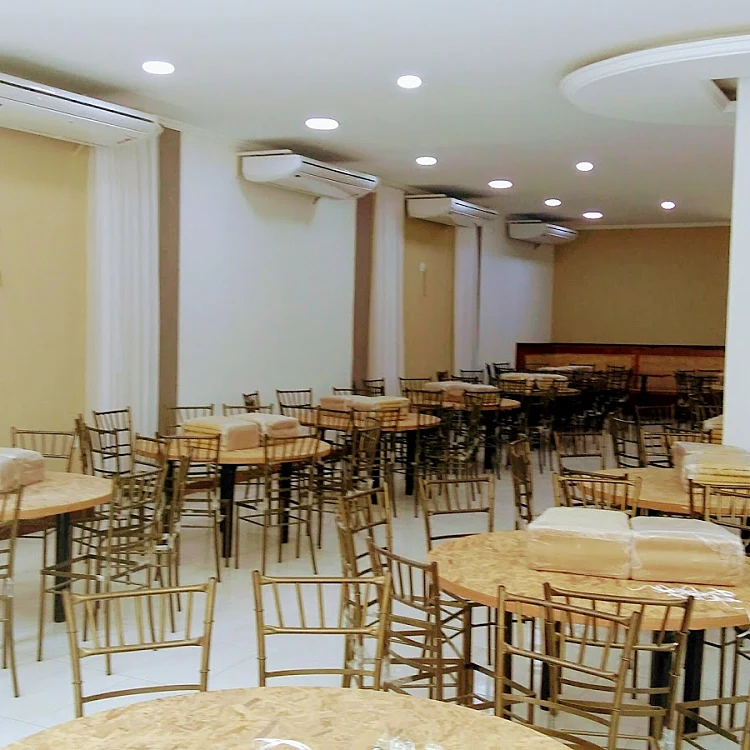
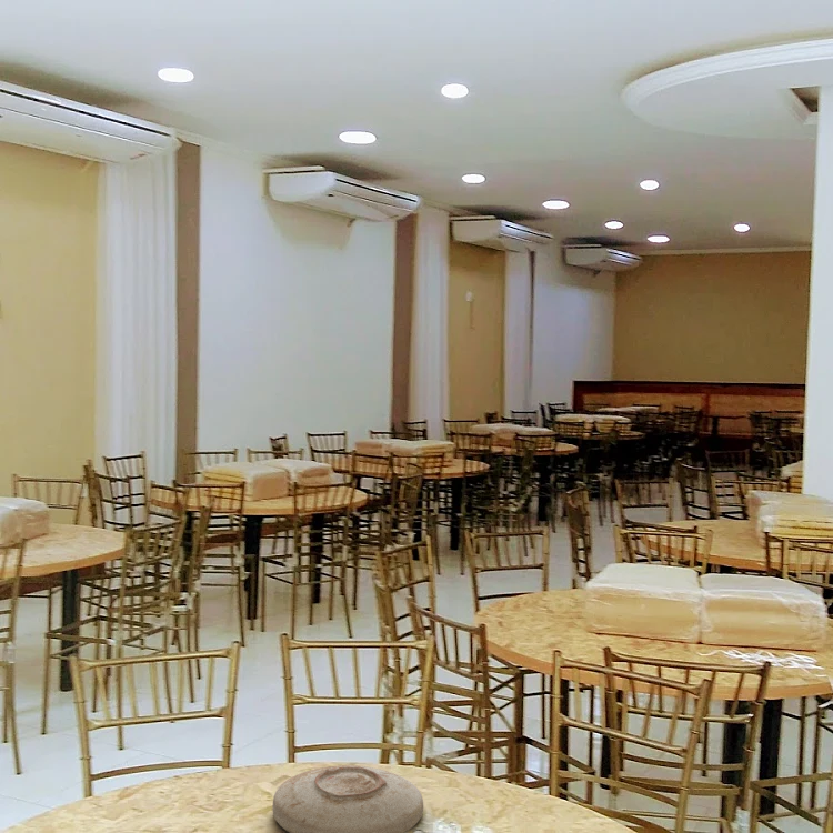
+ plate (348, 795)
